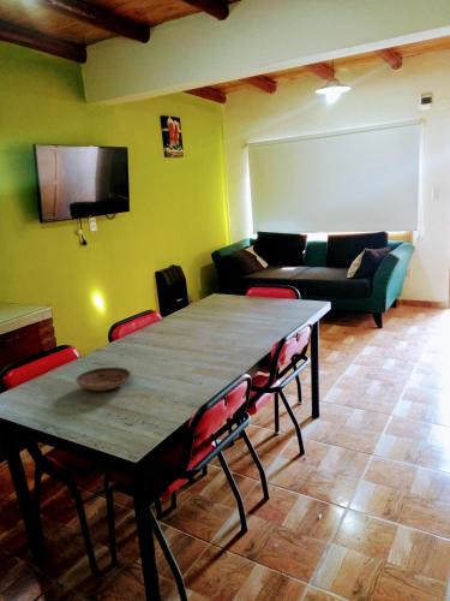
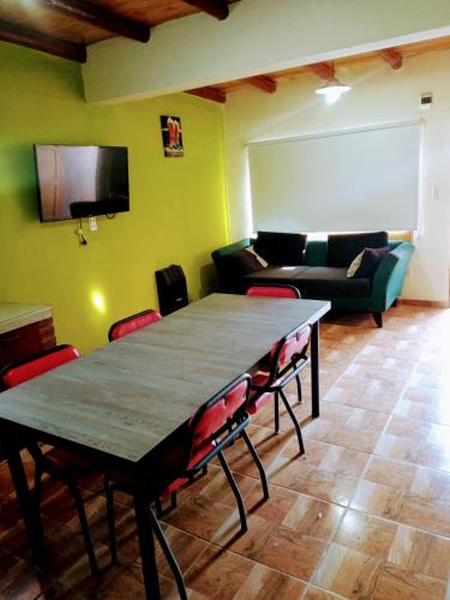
- bowl (103, 380)
